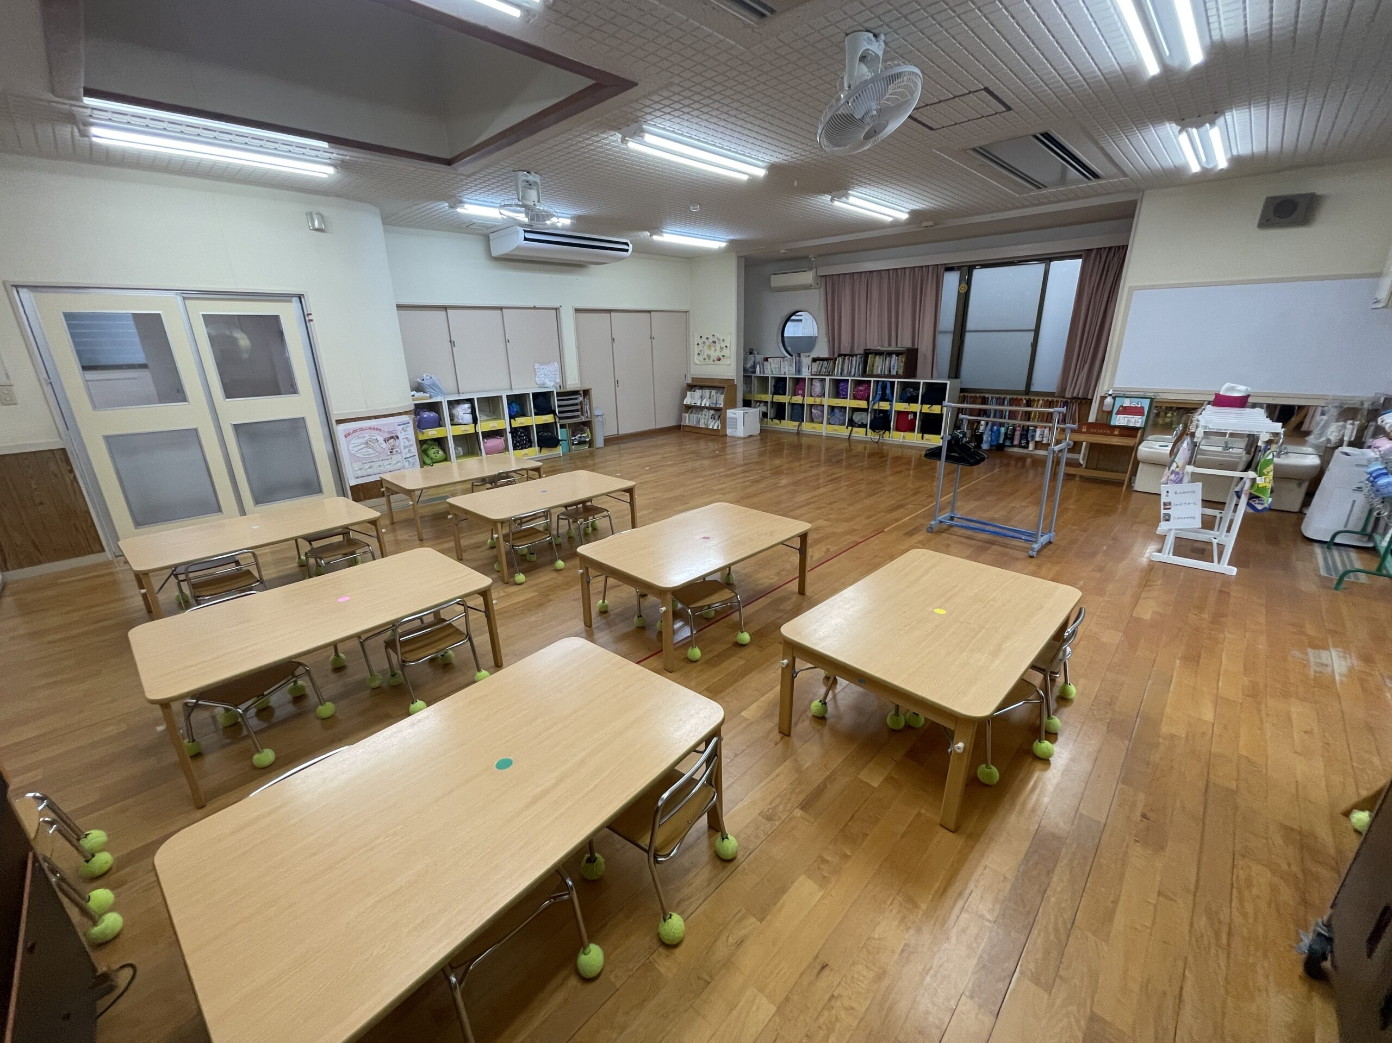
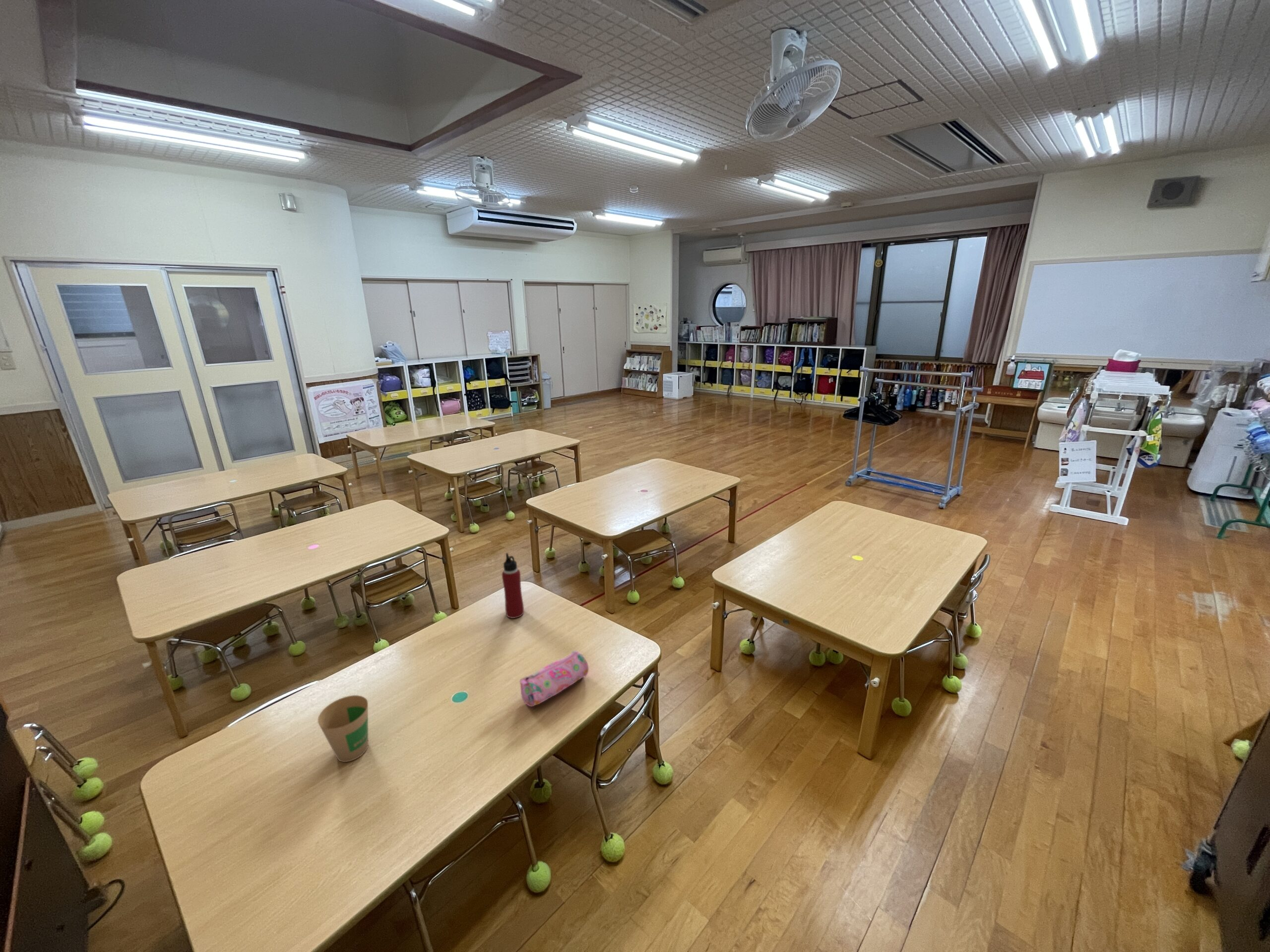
+ water bottle (512, 585)
+ pencil case (554, 677)
+ paper cup (348, 731)
